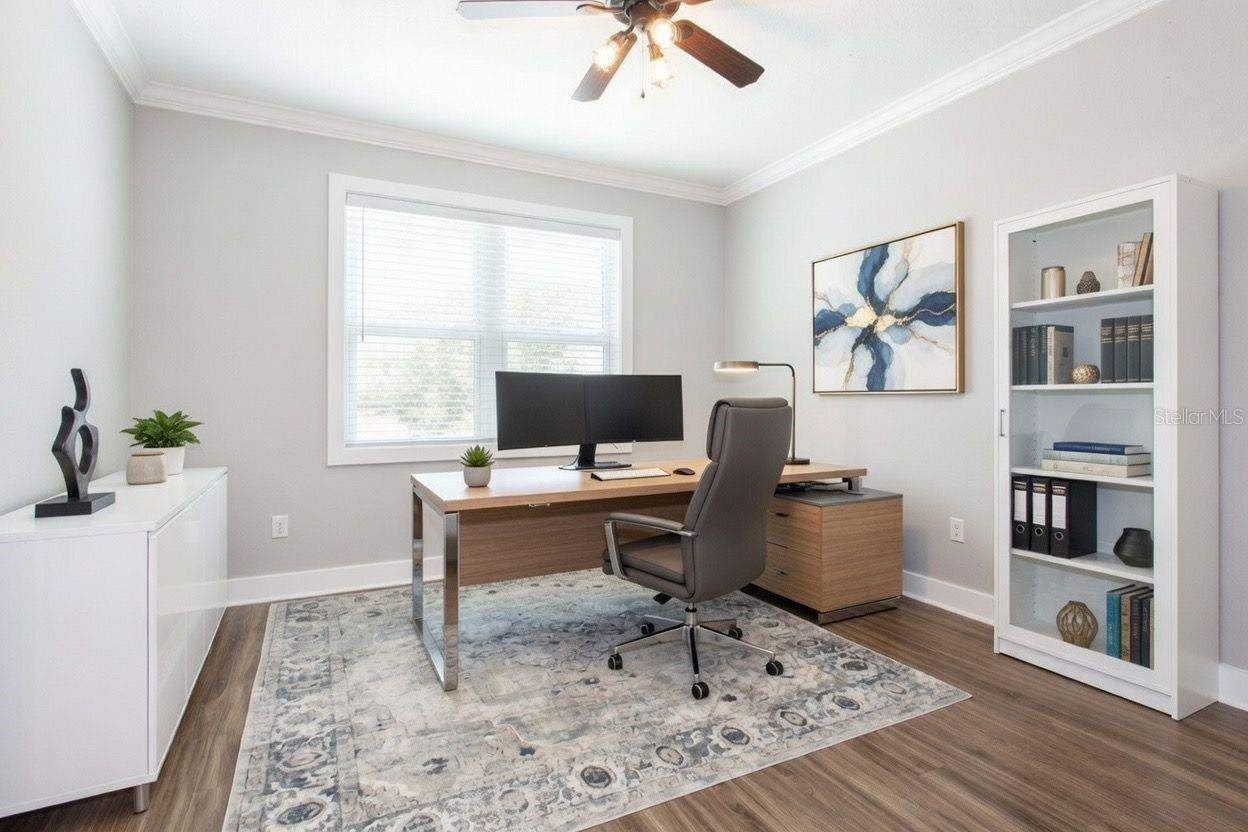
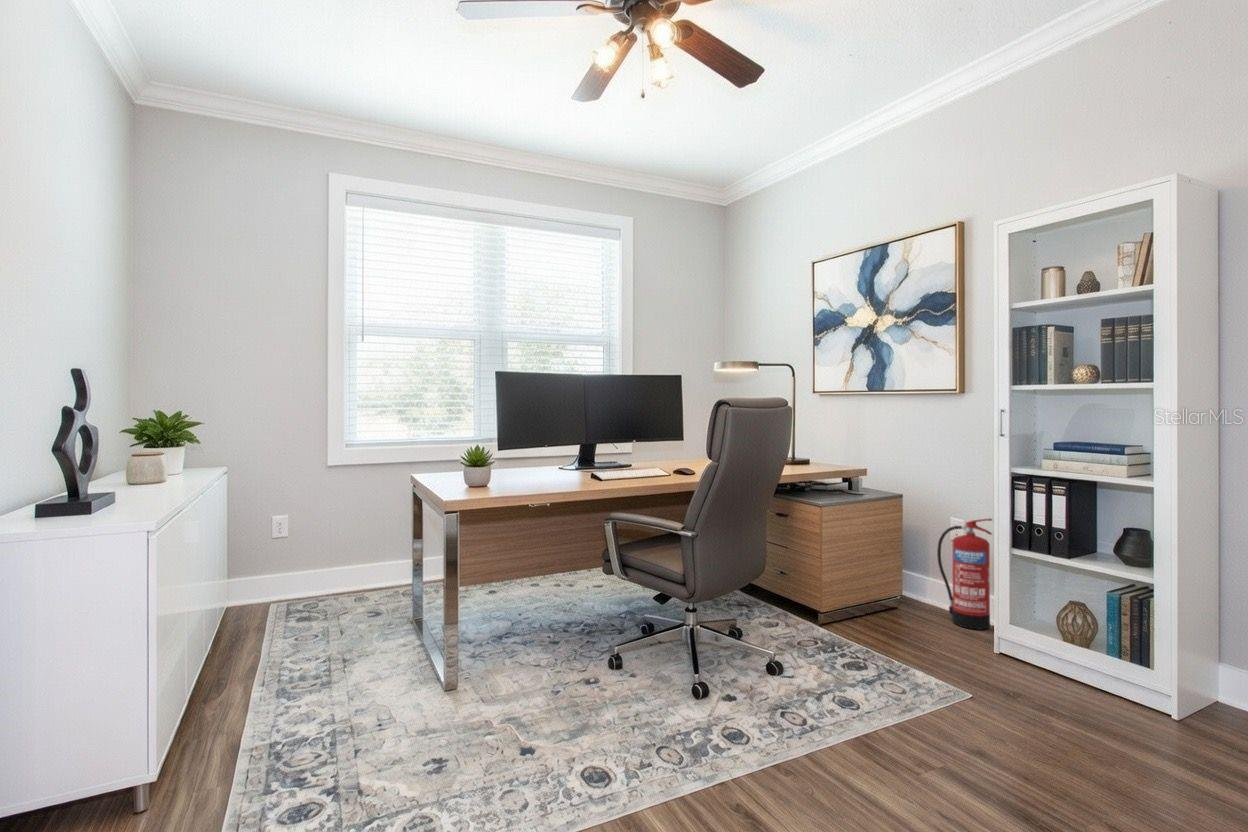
+ fire extinguisher (963, 568)
